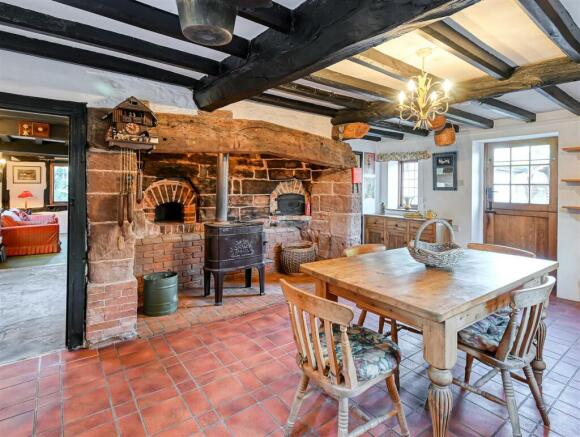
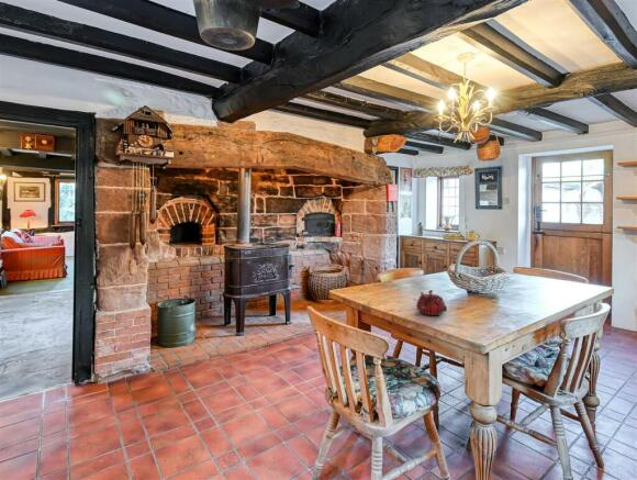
+ teapot (429, 301)
